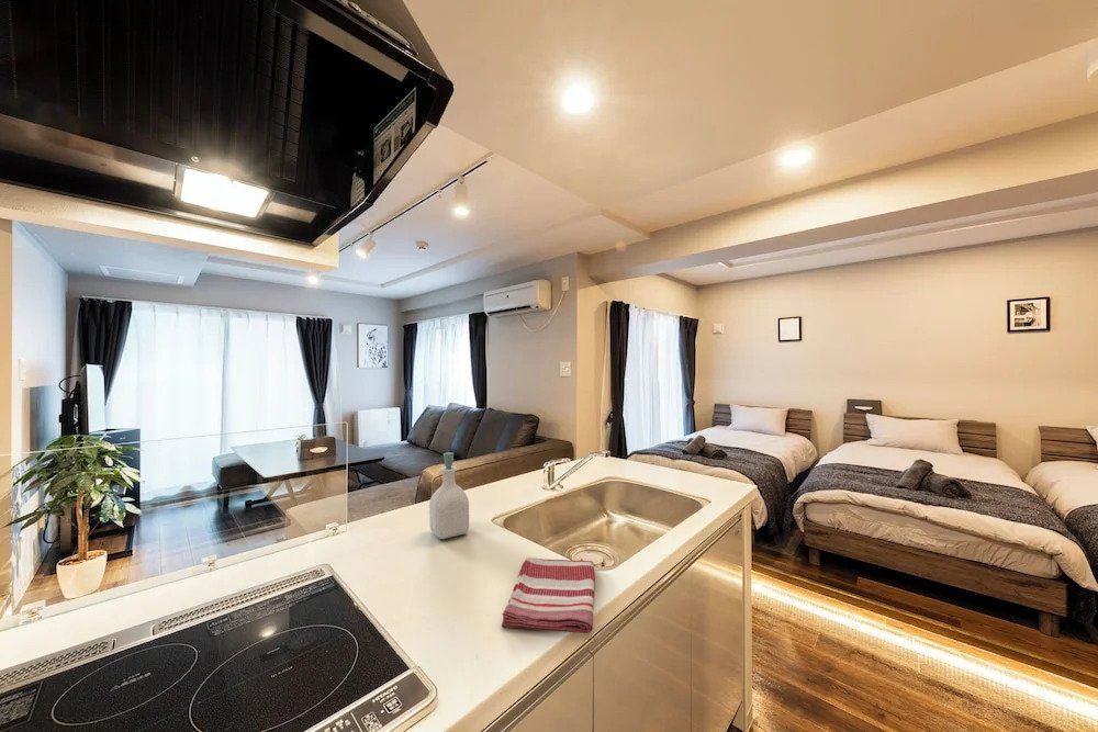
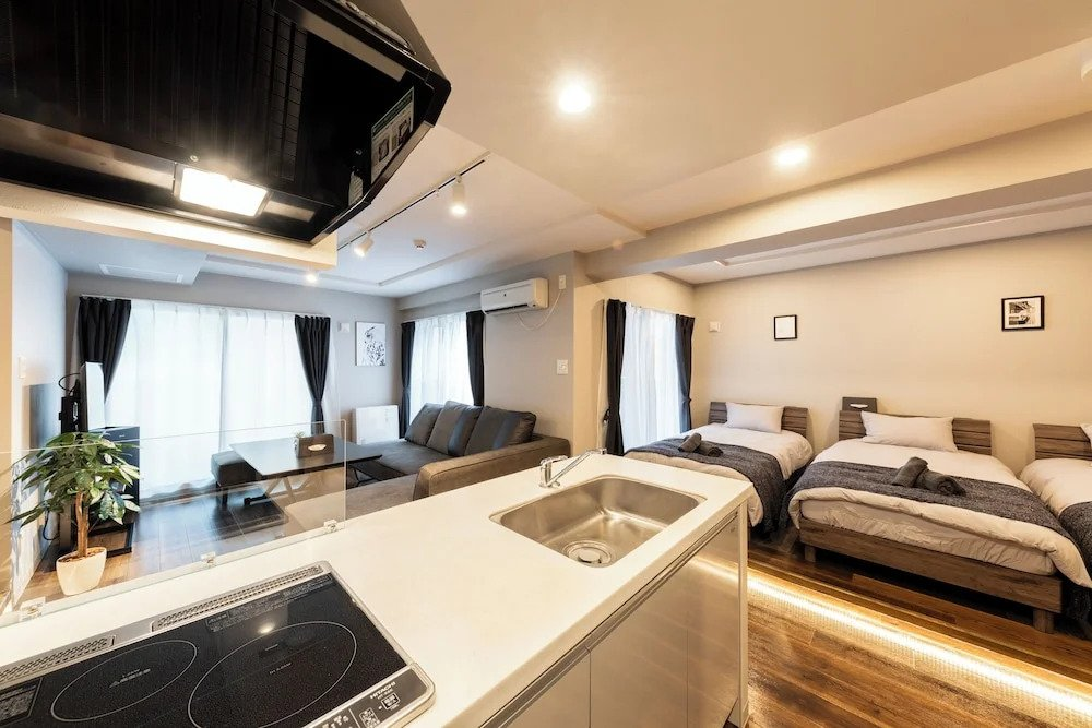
- dish towel (553, 588)
- soap bottle (449, 492)
